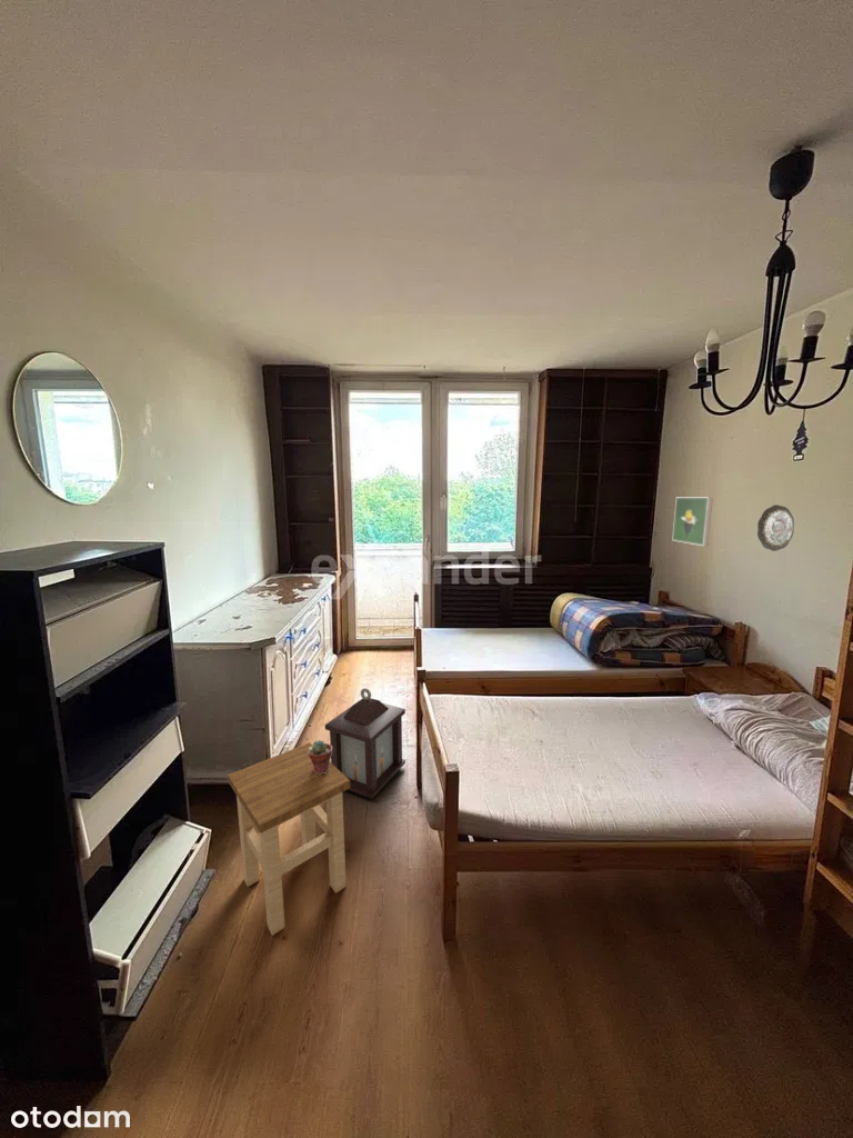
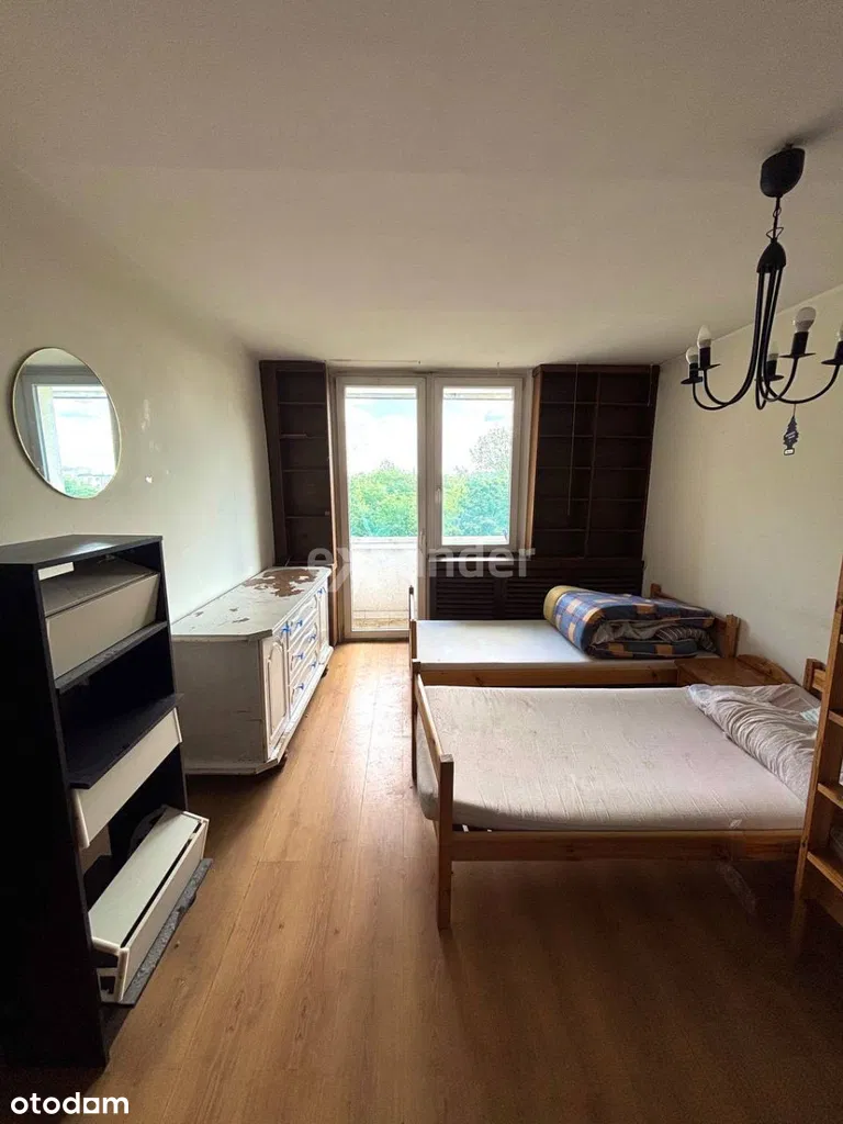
- decorative plate (776, 528)
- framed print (691, 520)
- lantern (367, 732)
- stool (301, 831)
- potted succulent (320, 755)
